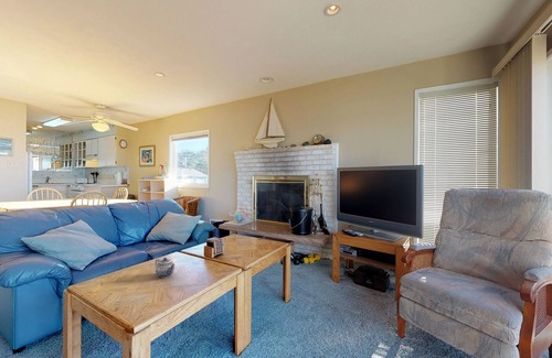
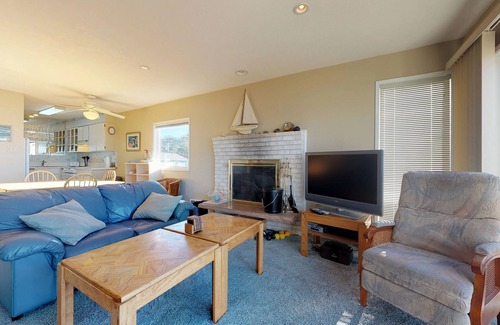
- teapot (164, 265)
